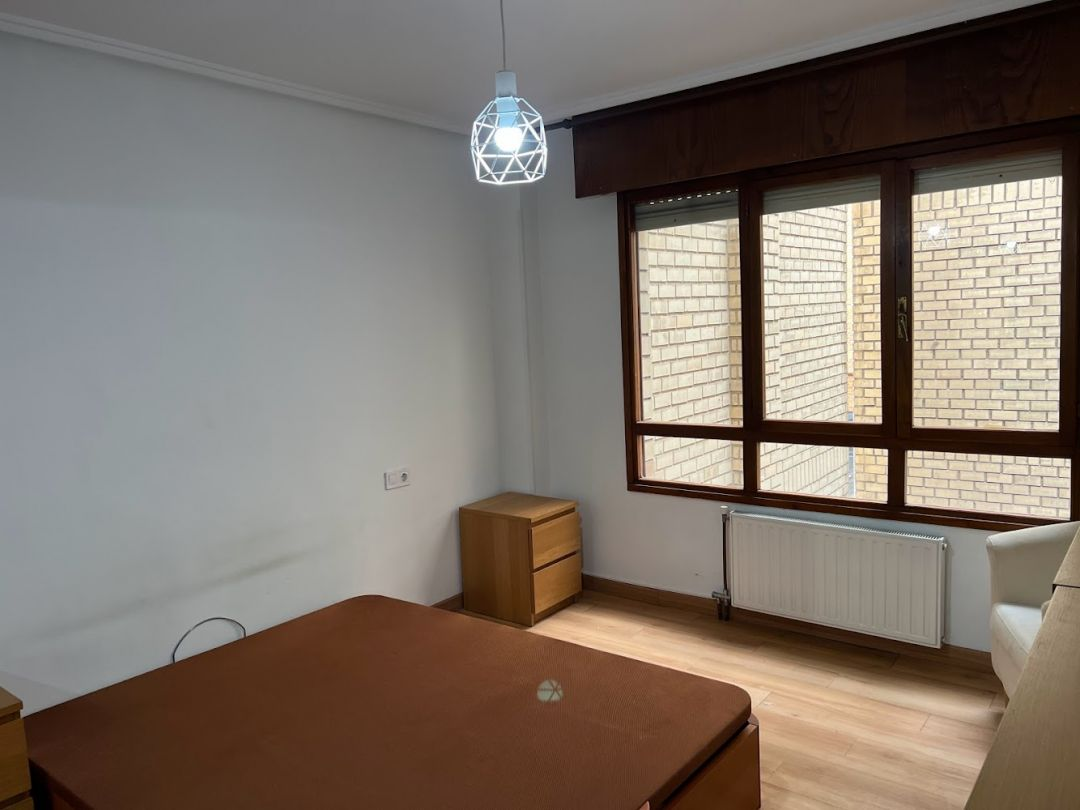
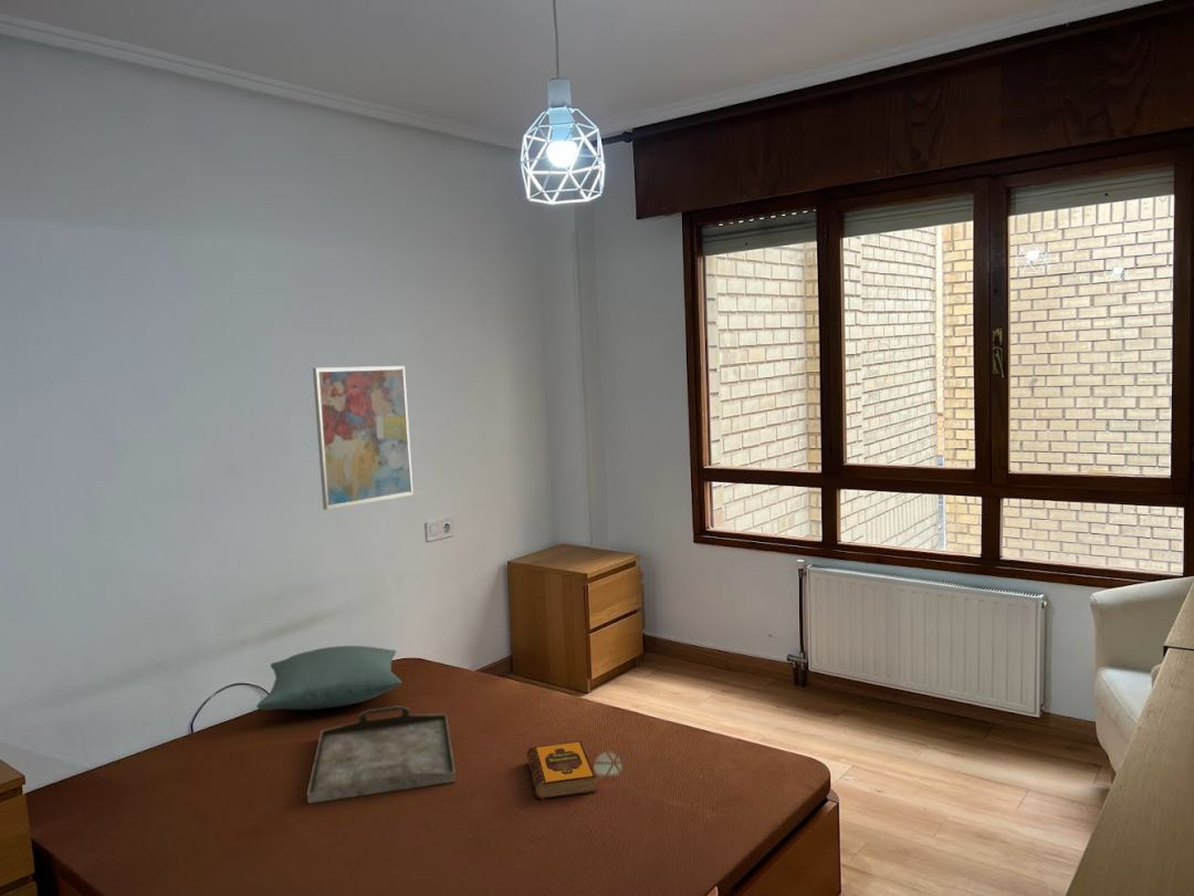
+ pillow (333, 675)
+ wall art (365, 435)
+ hardback book (559, 769)
+ serving tray (383, 747)
